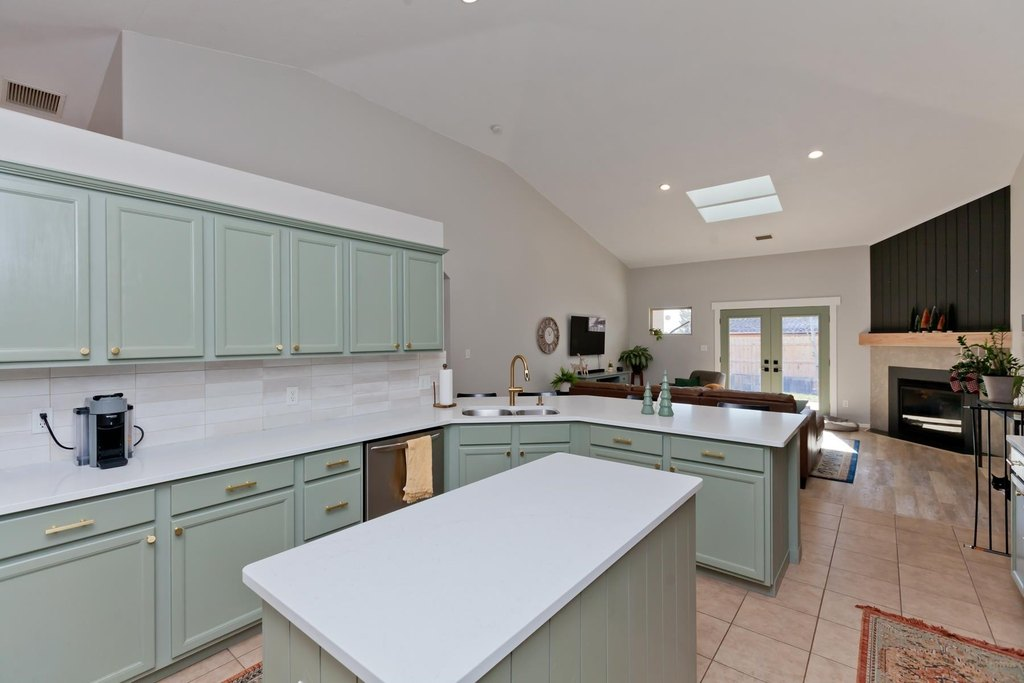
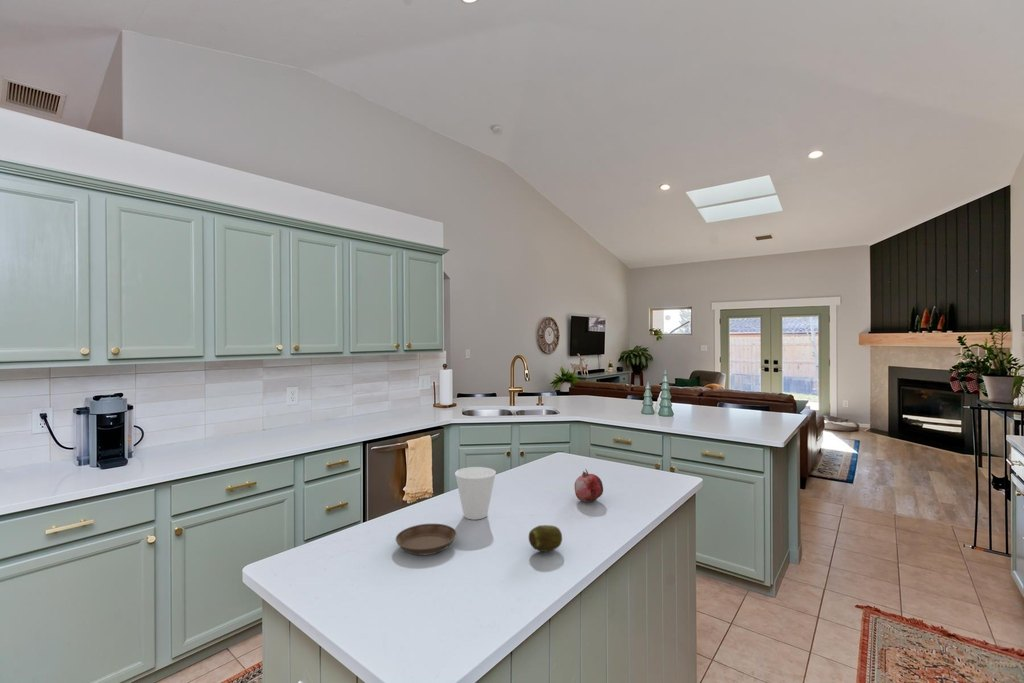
+ saucer (426, 540)
+ cup (475, 493)
+ fruit (588, 484)
+ fruit (545, 538)
